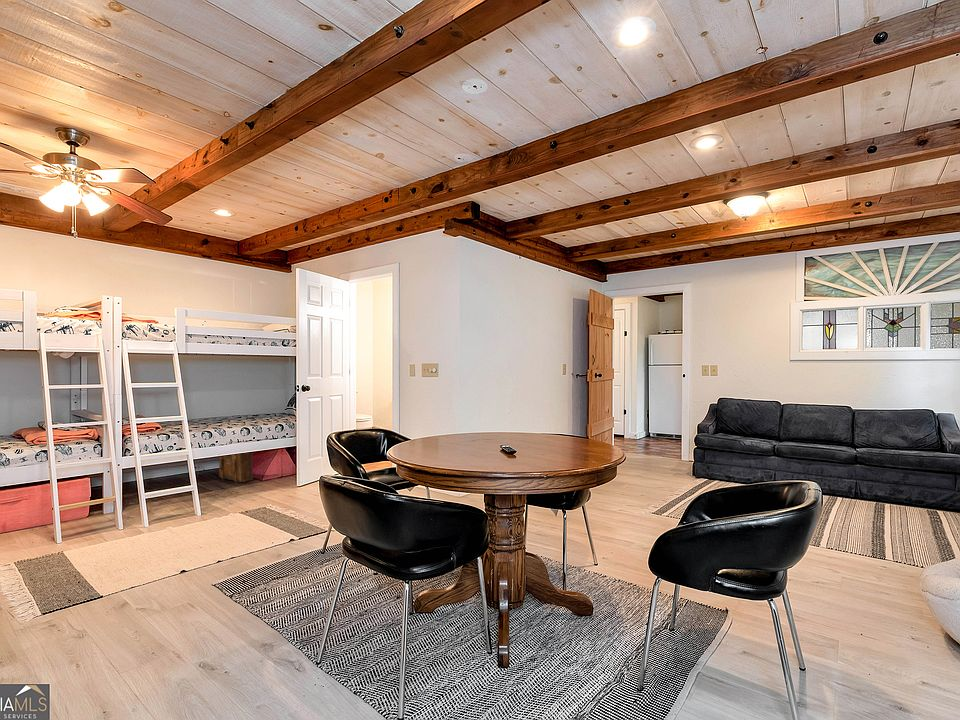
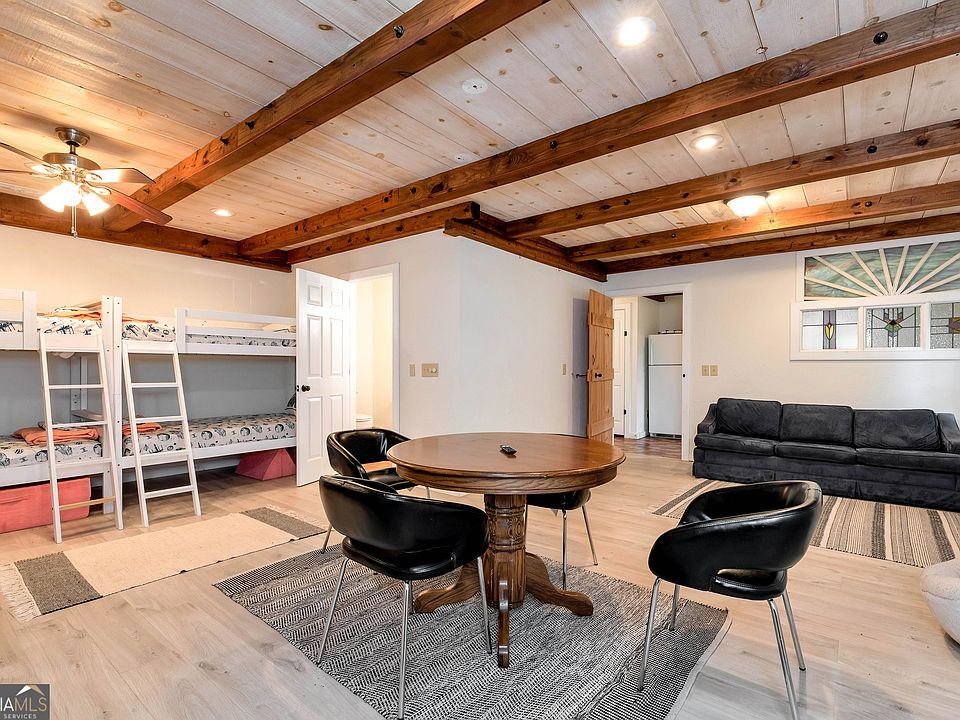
- backpack (234, 455)
